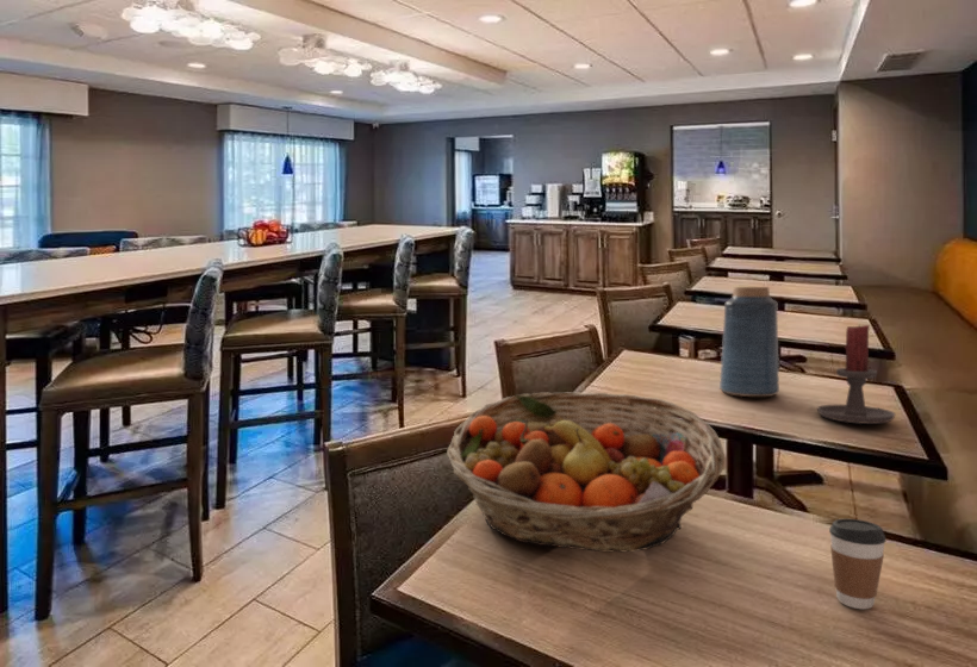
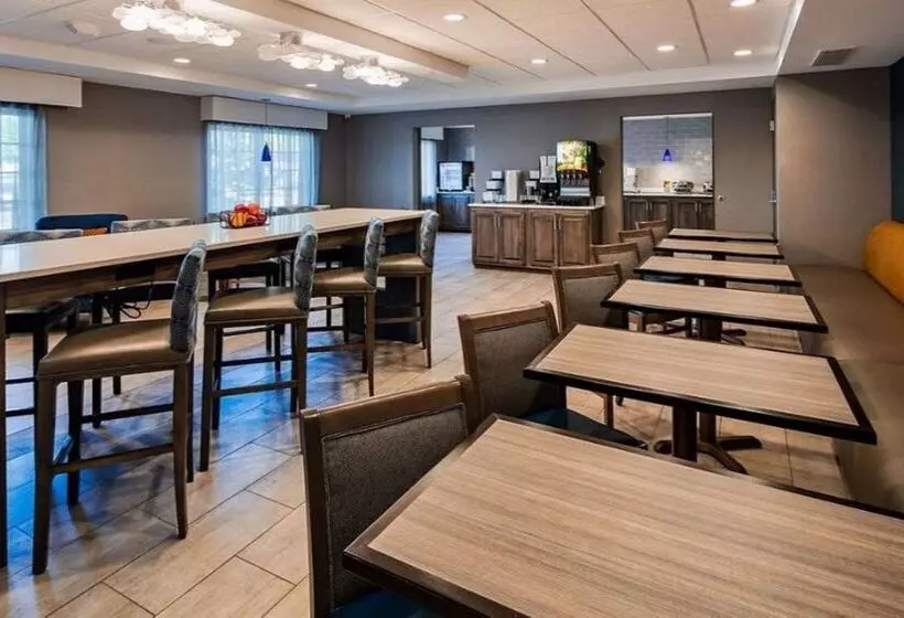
- vase (749, 339)
- fruit basket (579, 462)
- candle holder (855, 370)
- coffee cup (855, 562)
